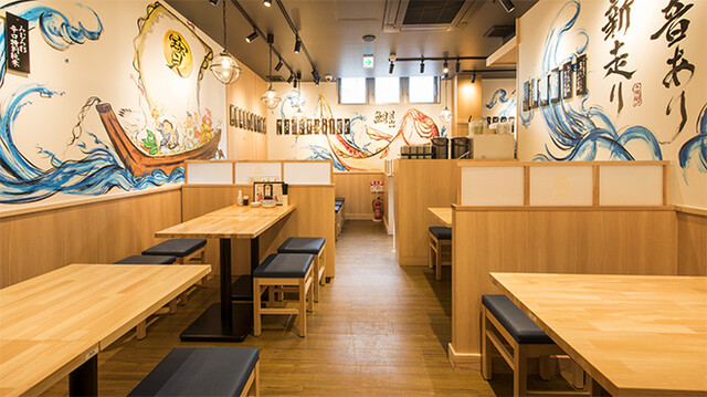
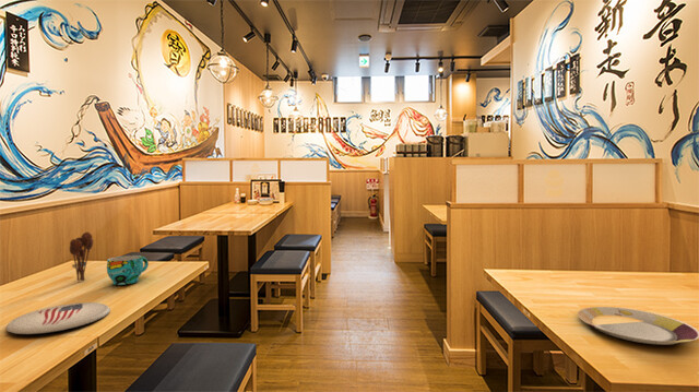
+ plate (633, 325)
+ plate (61, 316)
+ cup (127, 270)
+ utensil holder (82, 257)
